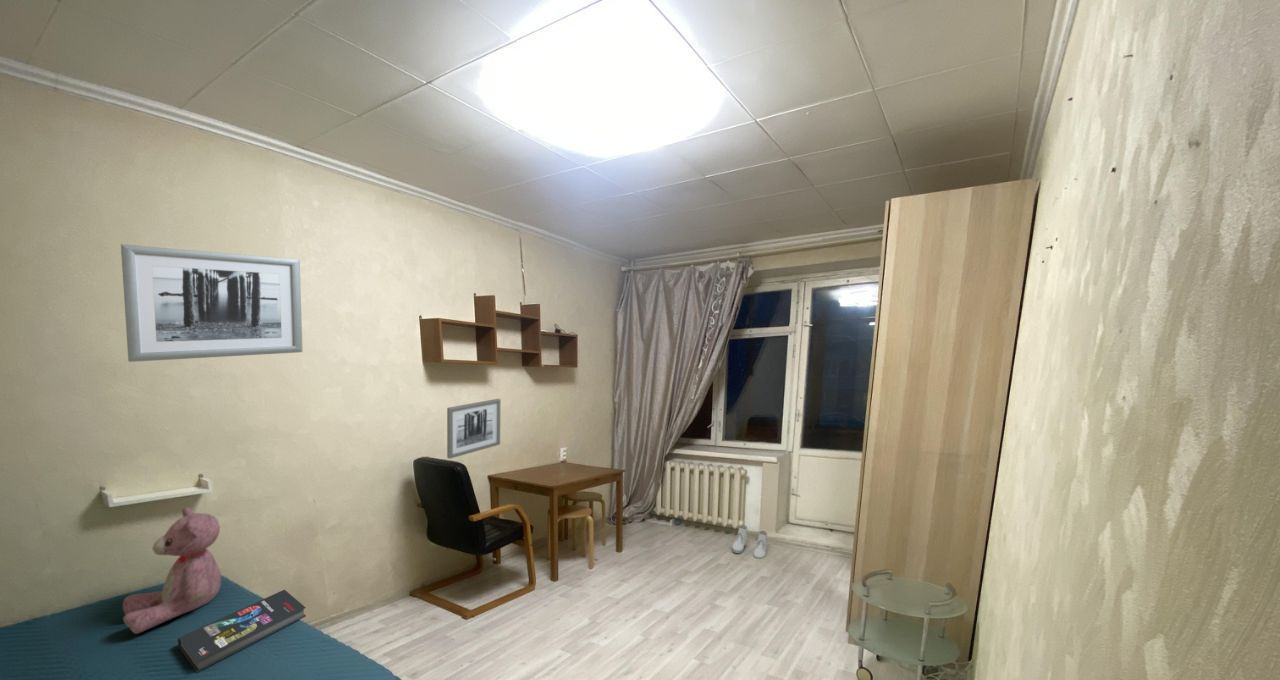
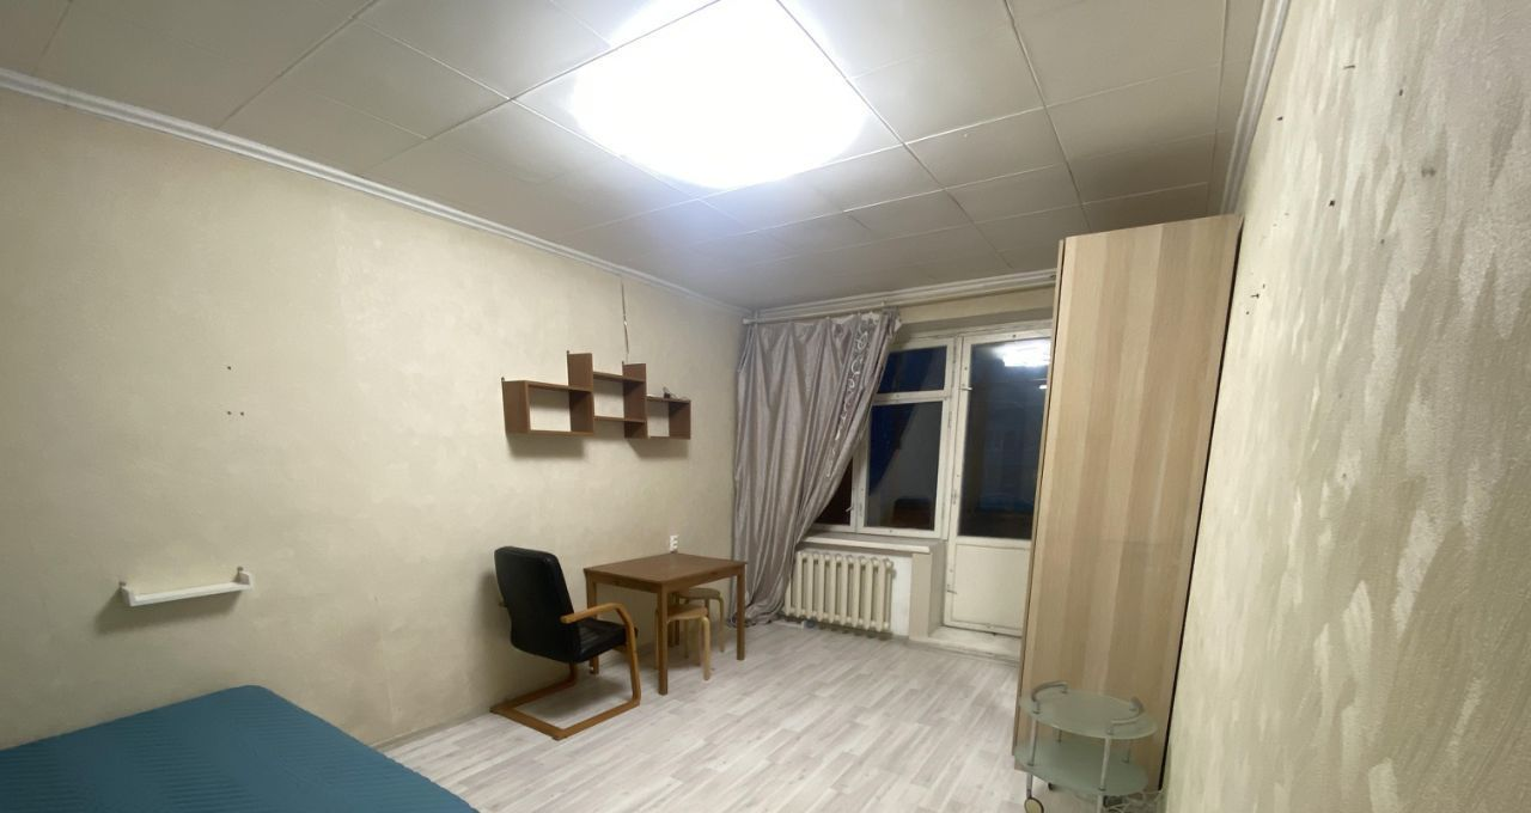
- book (245, 625)
- wall art (475, 427)
- wall art (223, 305)
- teddy bear (173, 564)
- boots (746, 539)
